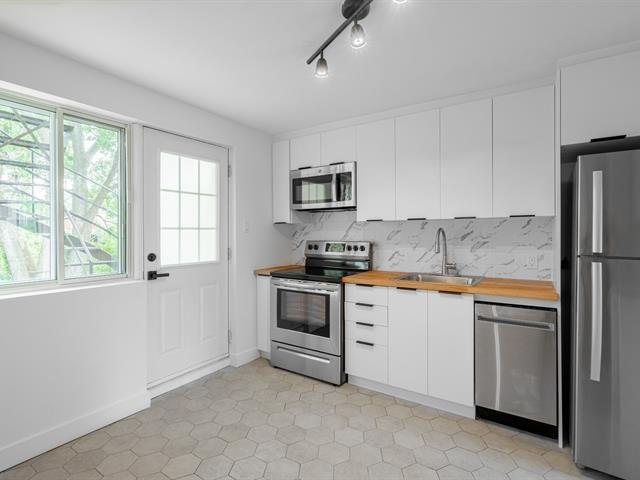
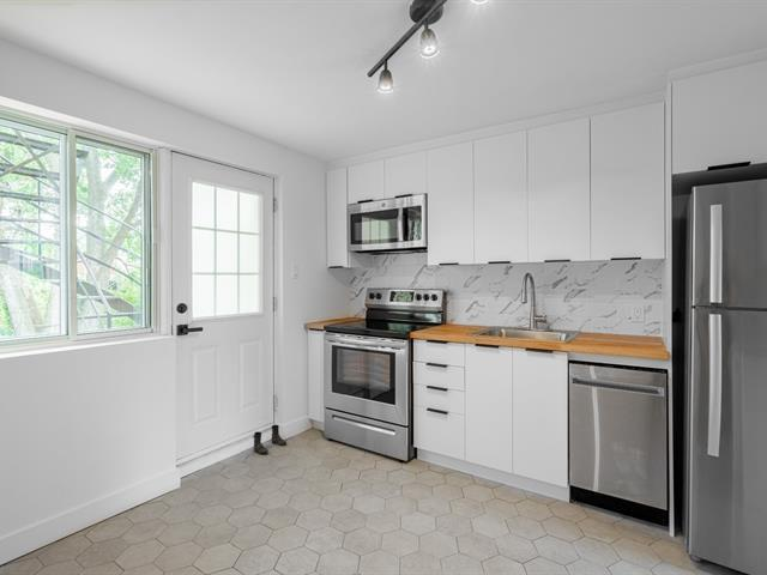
+ boots (272, 438)
